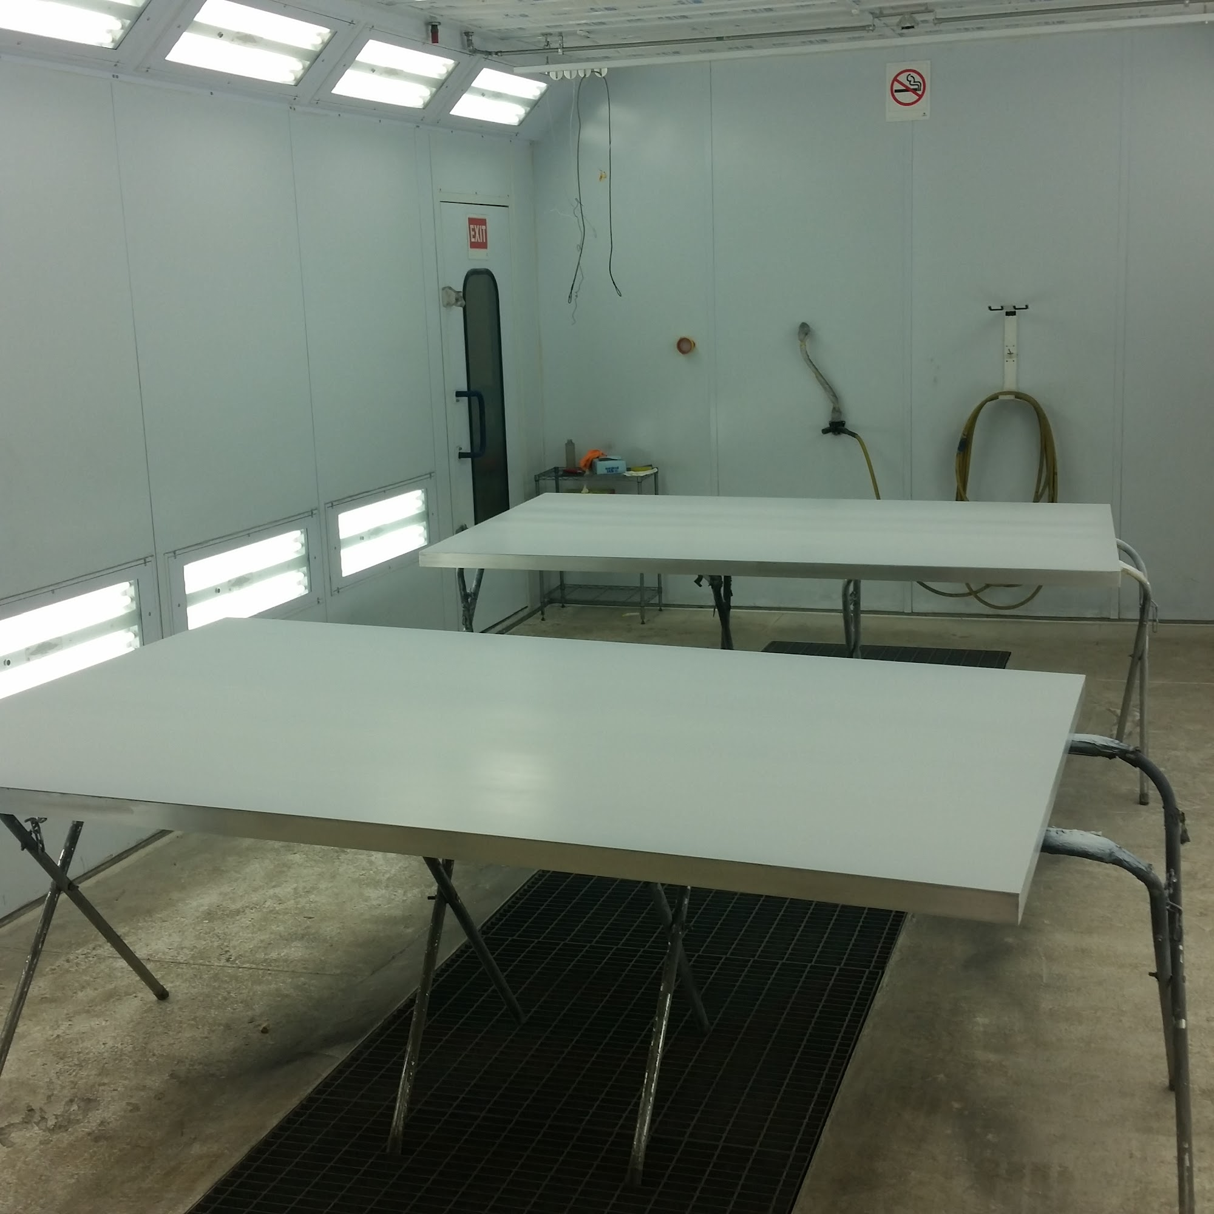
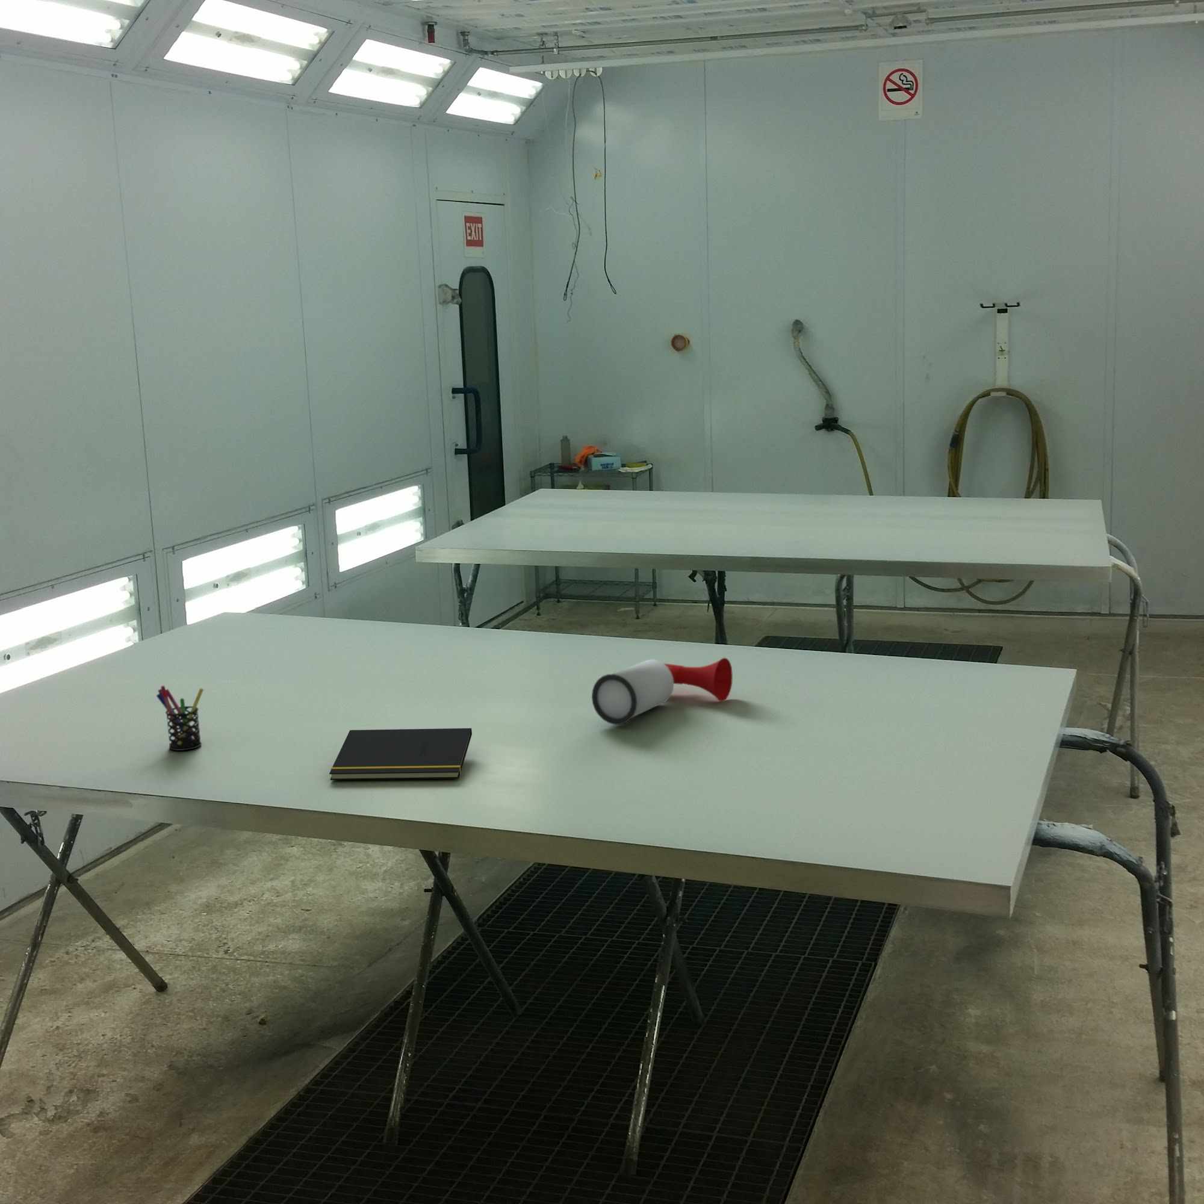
+ notepad (402, 753)
+ pen holder (181, 716)
+ air horn (664, 684)
